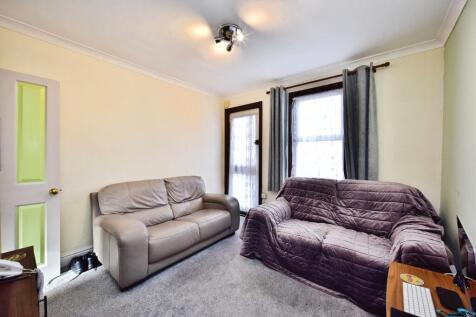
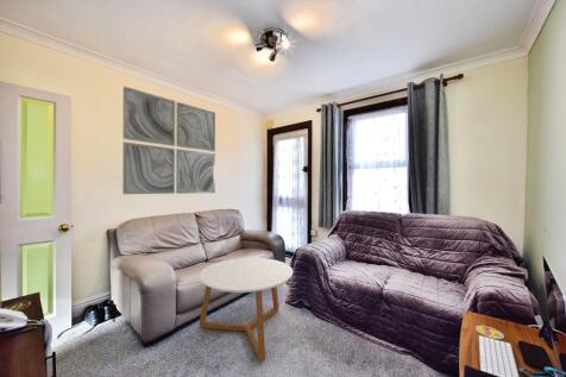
+ coffee table (256, 300)
+ wall art (176, 149)
